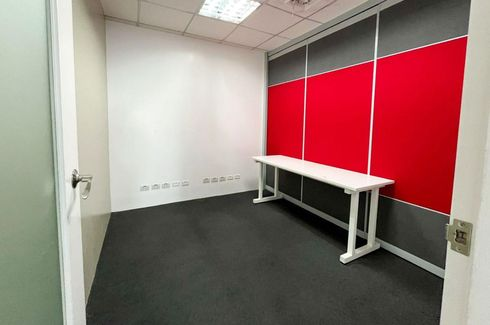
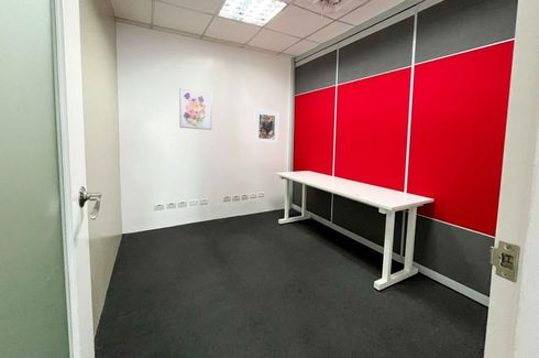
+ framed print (266, 127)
+ wall art (196, 109)
